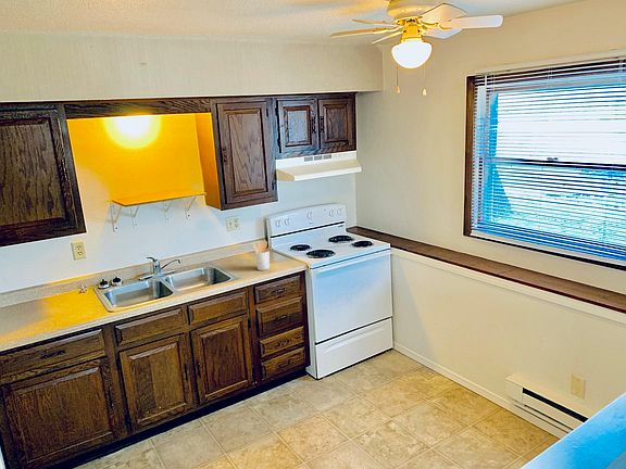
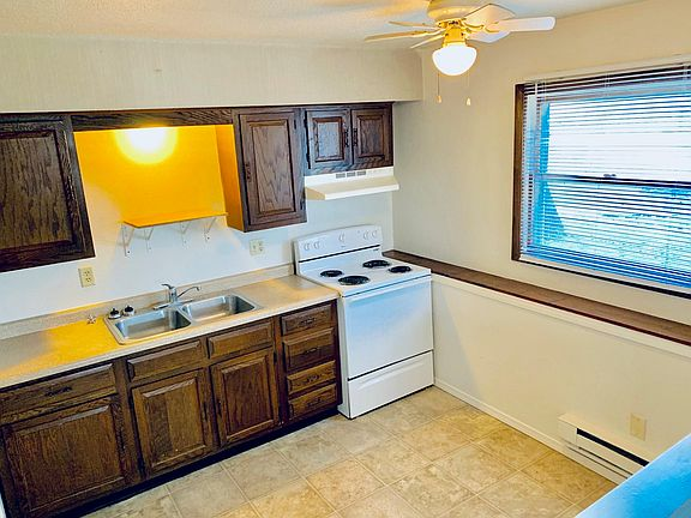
- utensil holder (262, 254)
